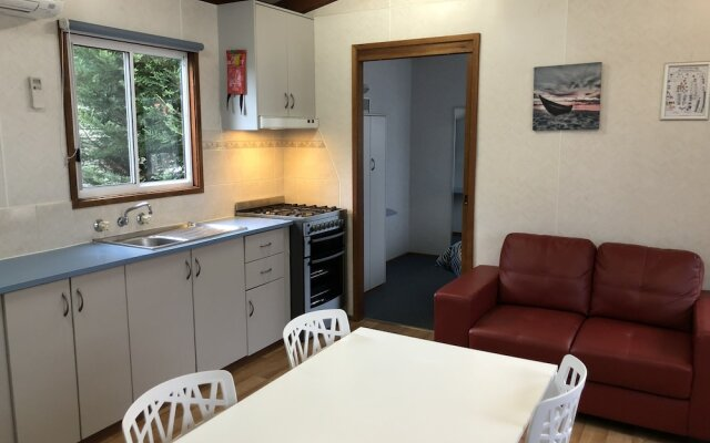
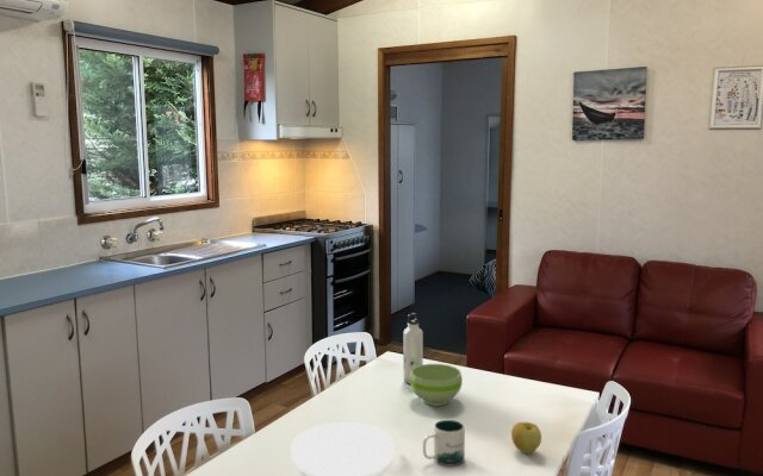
+ apple (526, 437)
+ mug (442, 443)
+ water bottle (412, 346)
+ bowl (435, 386)
+ plate (342, 447)
